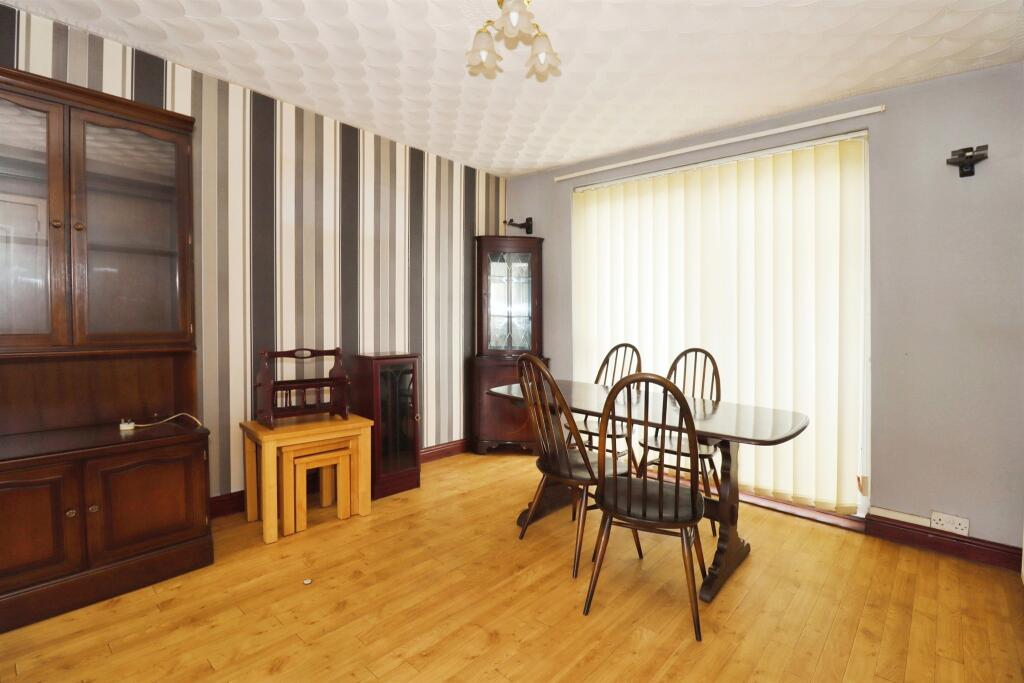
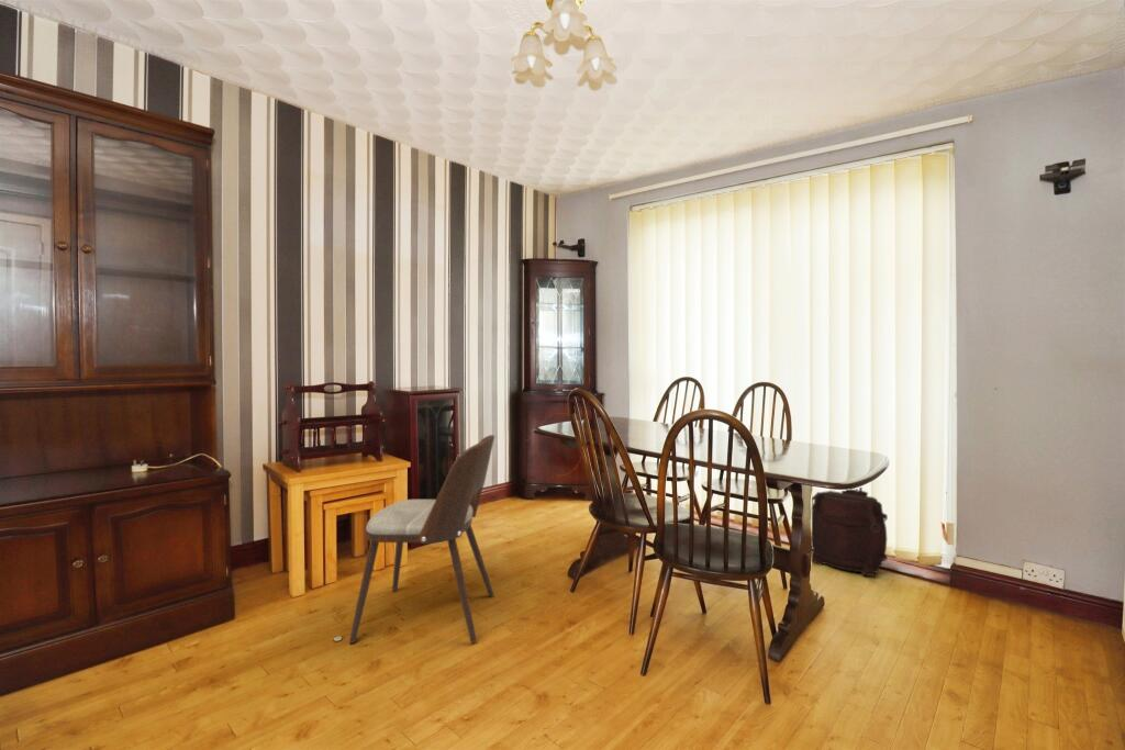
+ dining chair (432, 525)
+ backpack (846, 526)
